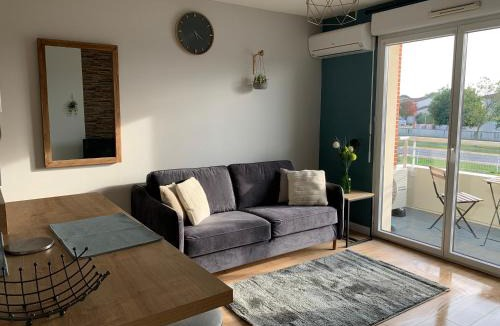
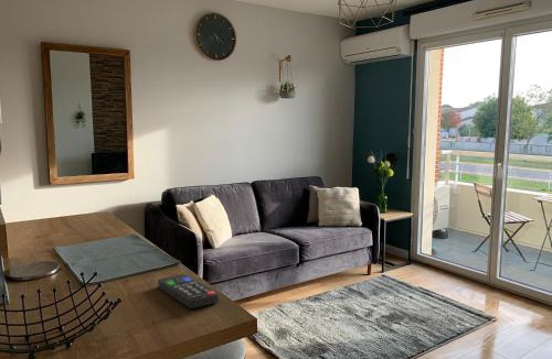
+ remote control (187, 289)
